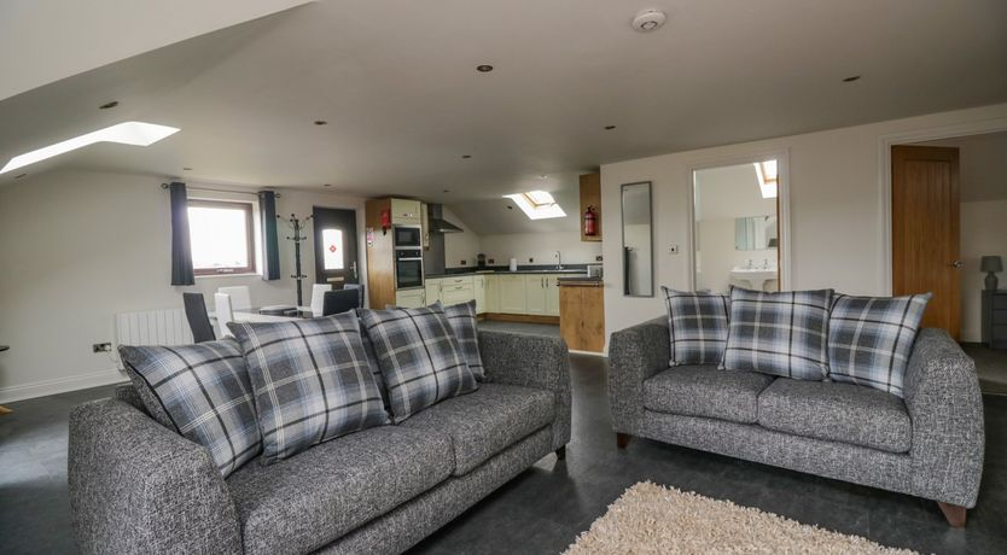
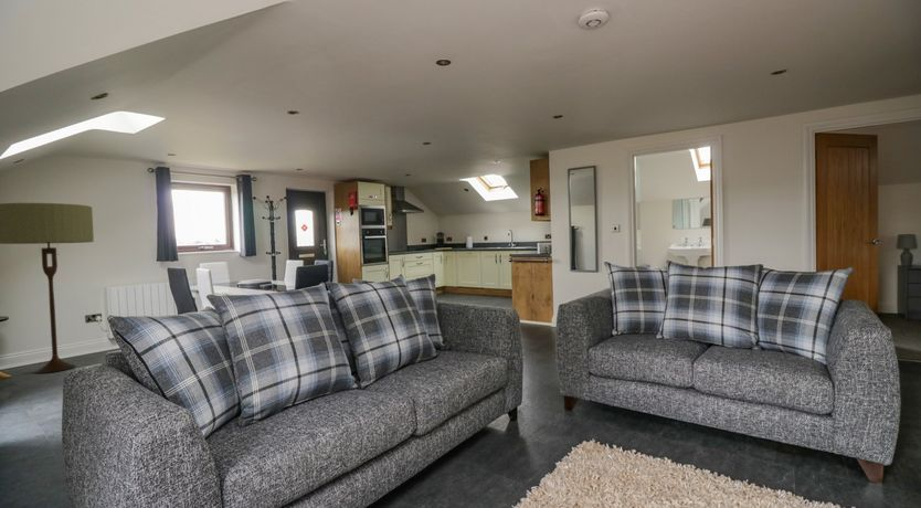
+ floor lamp (51, 287)
